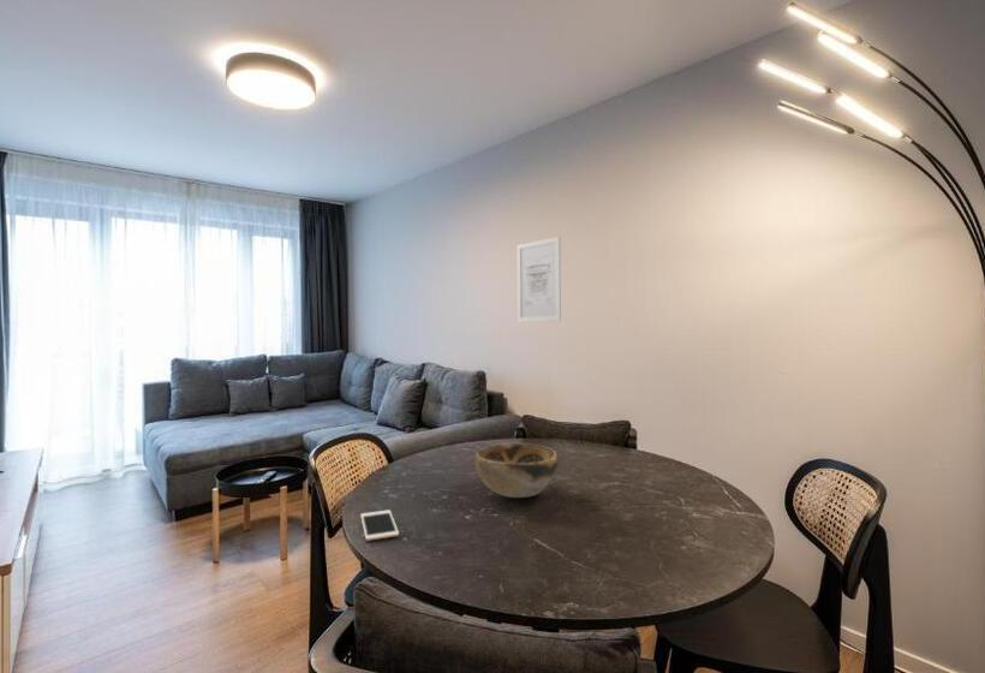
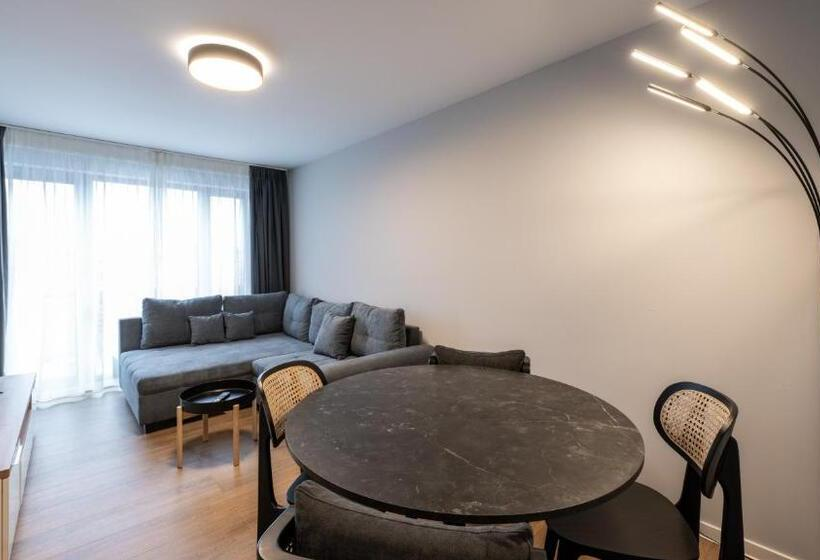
- wall art (537, 281)
- decorative bowl (517, 472)
- cell phone (378, 524)
